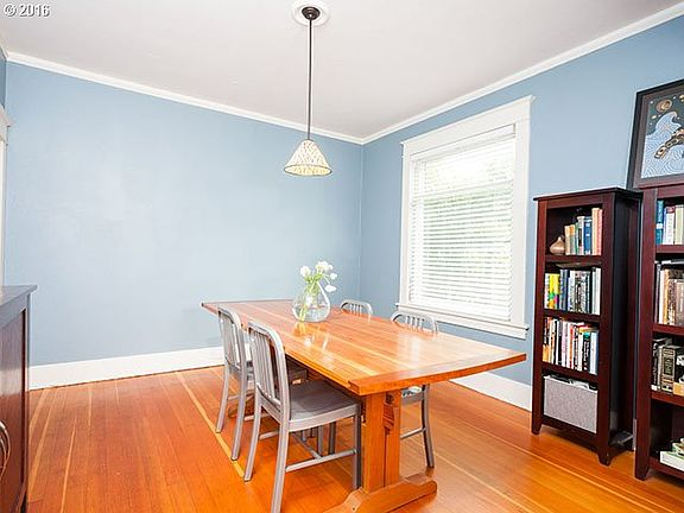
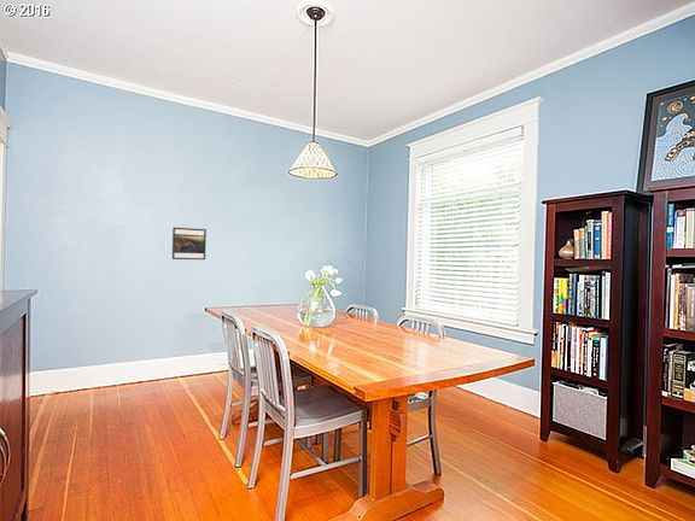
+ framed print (189, 244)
